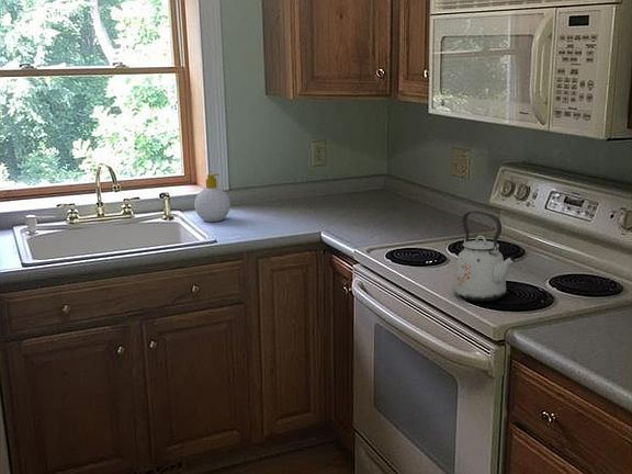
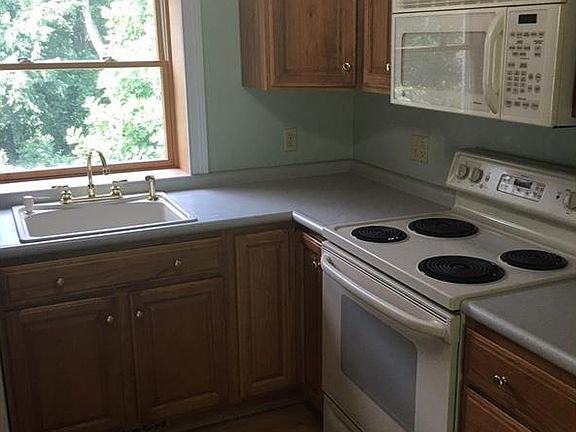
- kettle (487, 257)
- soap bottle (212, 196)
